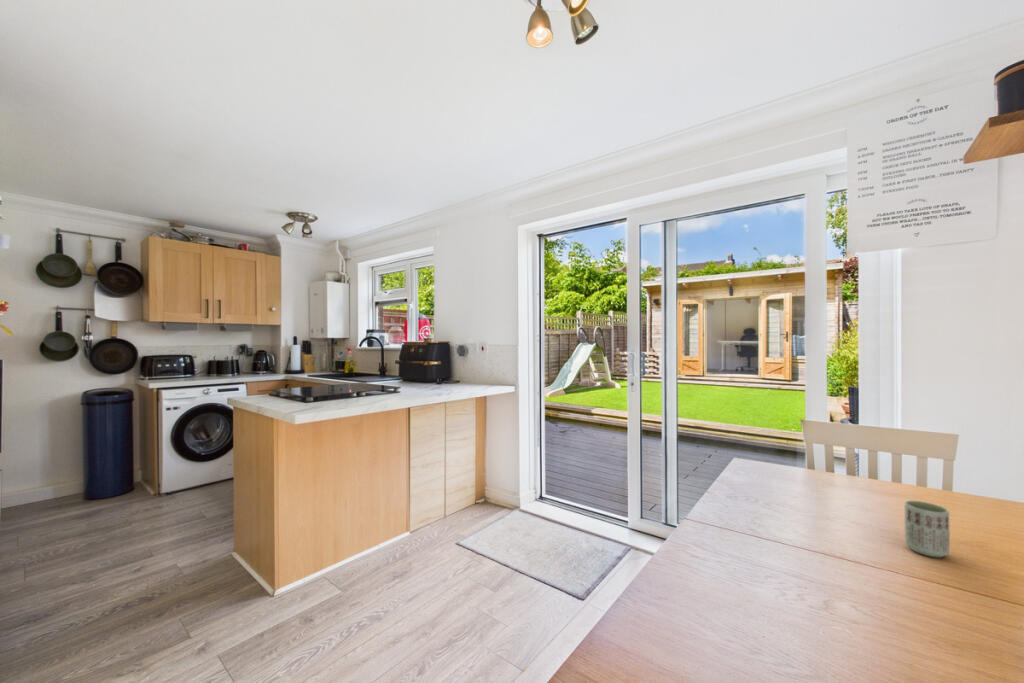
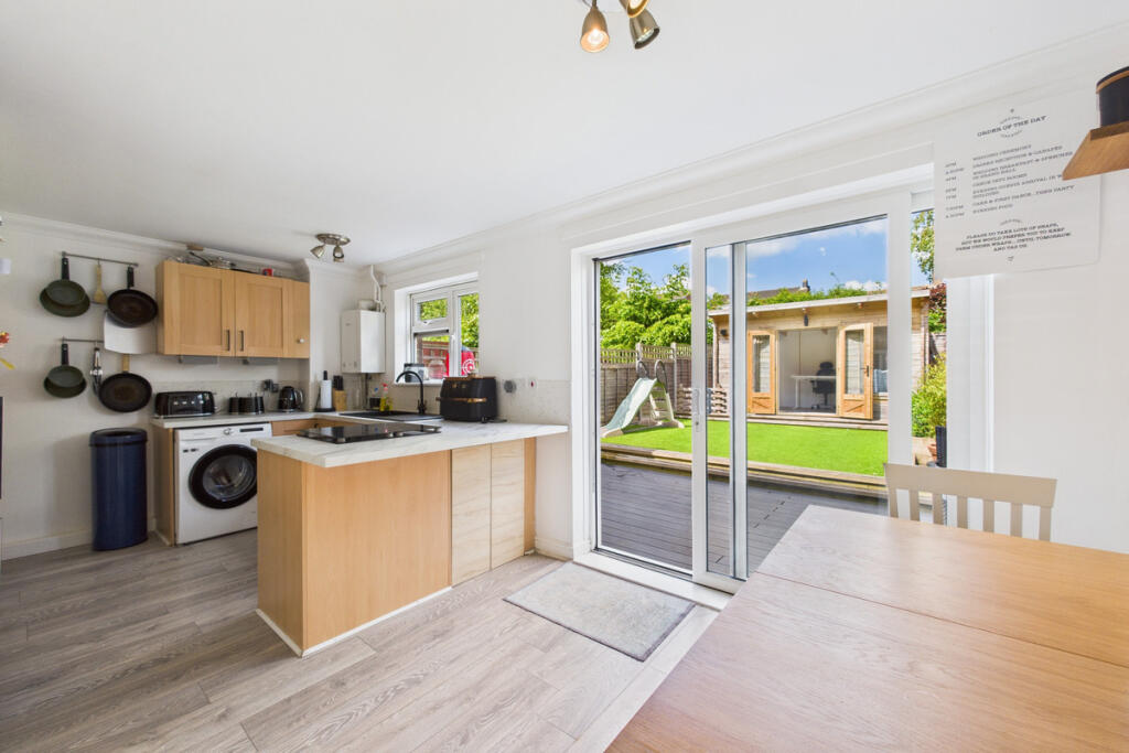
- cup (926, 528)
